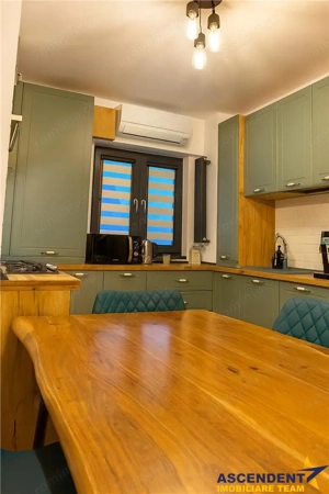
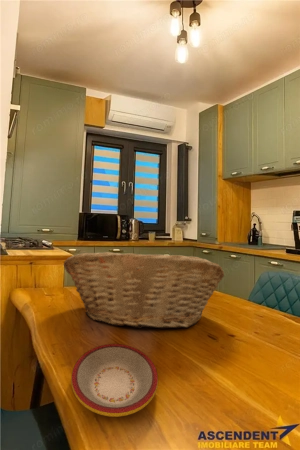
+ plate (114, 376)
+ fruit basket (142, 284)
